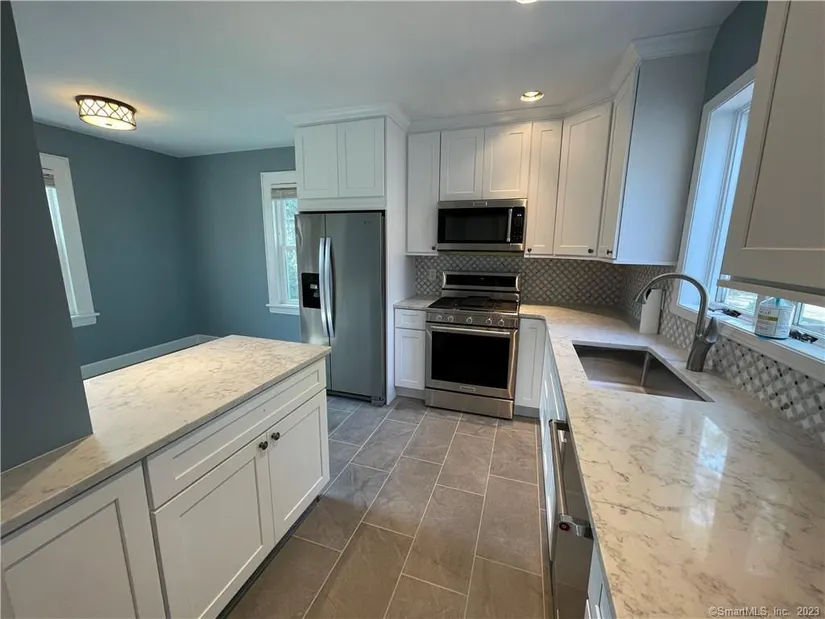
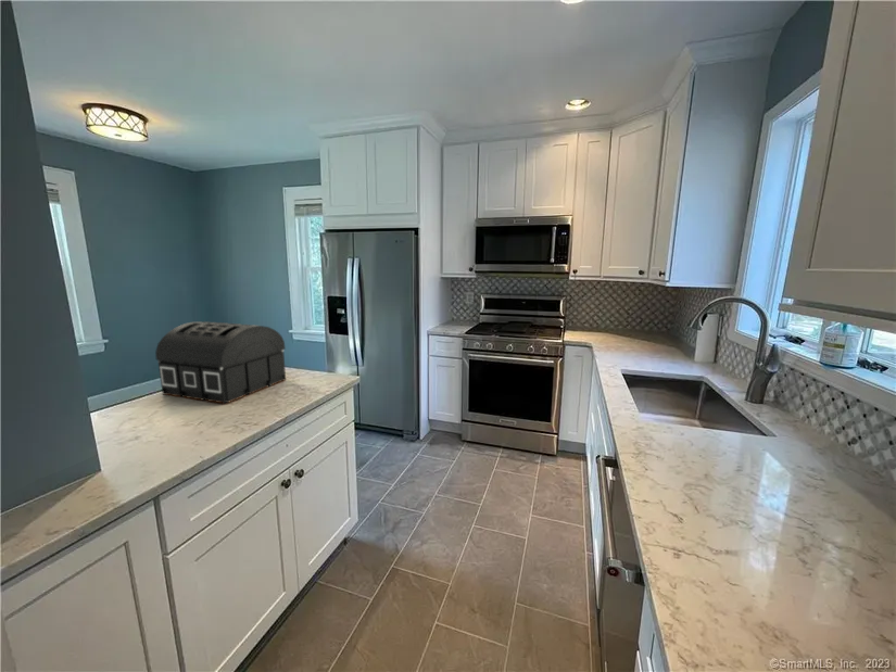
+ treasure chest (225, 355)
